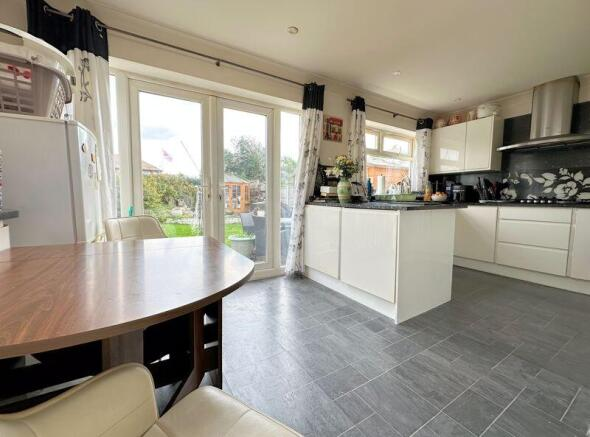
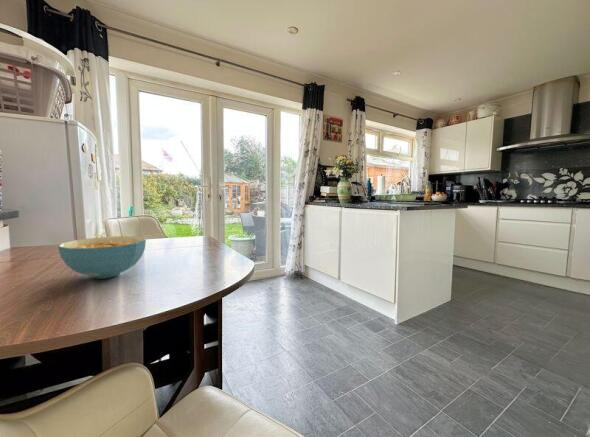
+ cereal bowl (106, 258)
